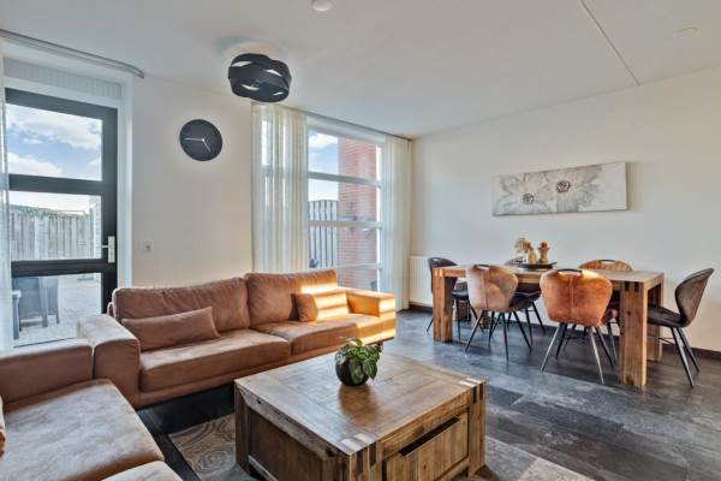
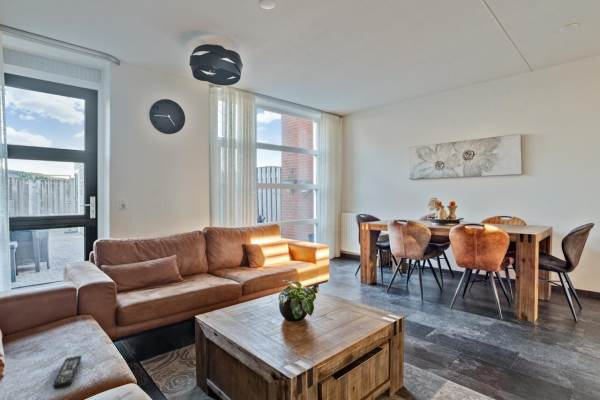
+ remote control (68, 371)
